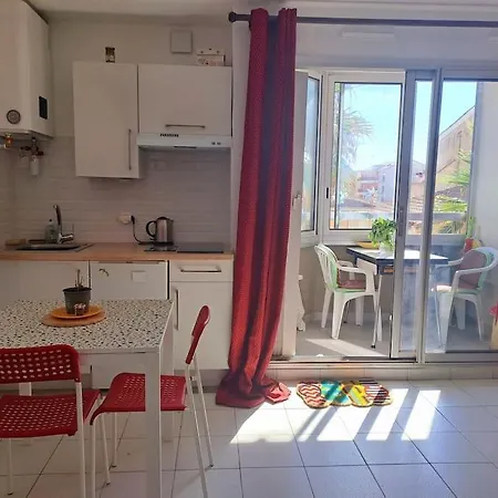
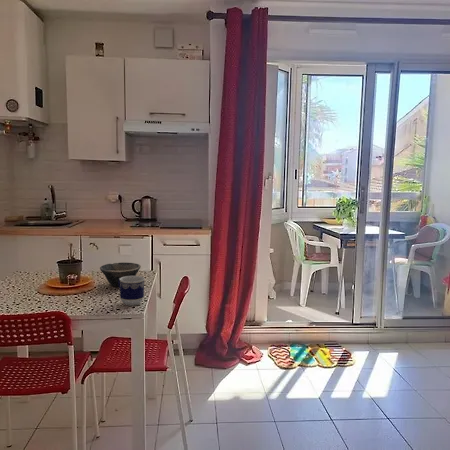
+ cup (129, 290)
+ bowl (120, 275)
